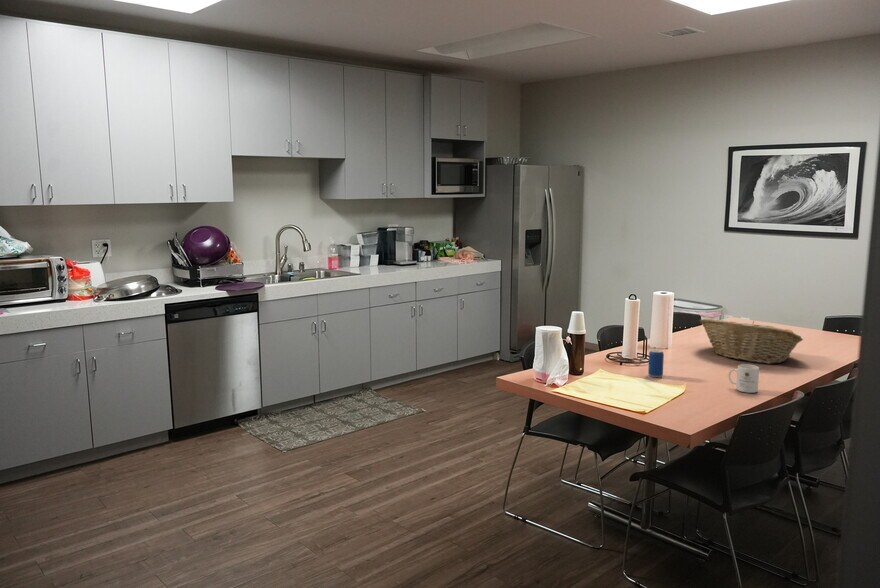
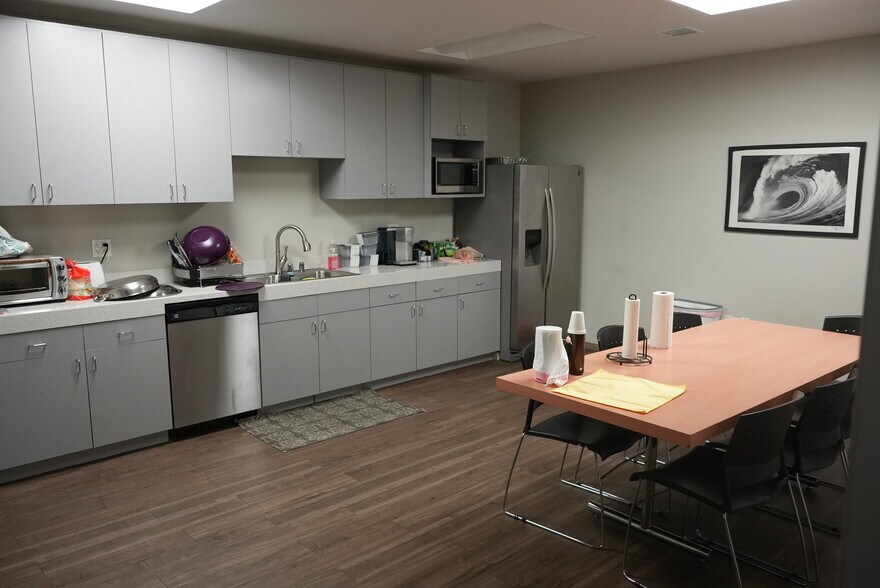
- beverage can (656, 363)
- mug (743, 377)
- fruit basket (748, 337)
